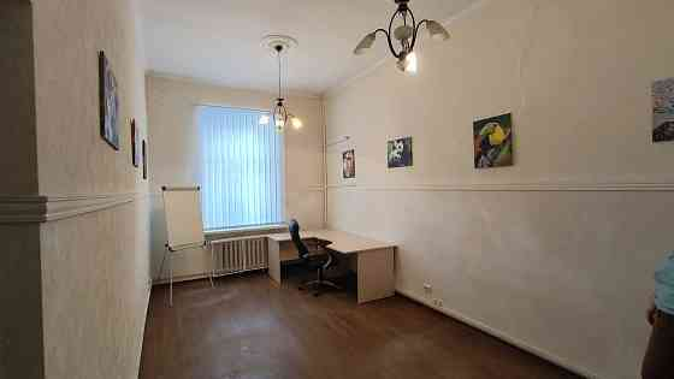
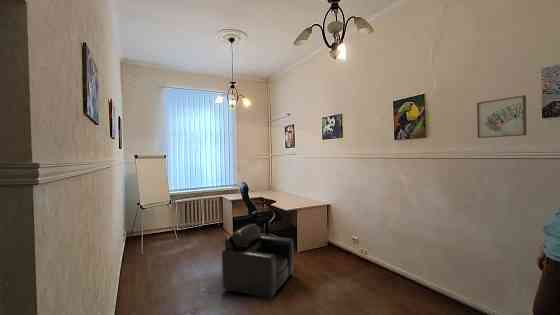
+ wall art (500, 118)
+ armchair (259, 255)
